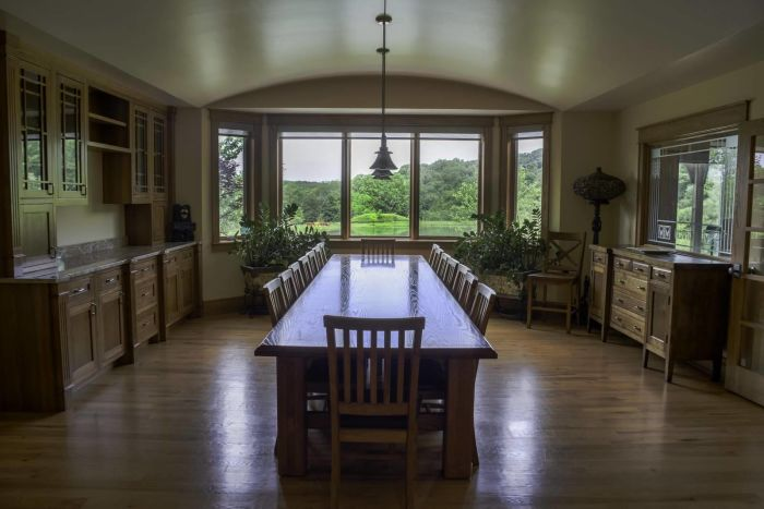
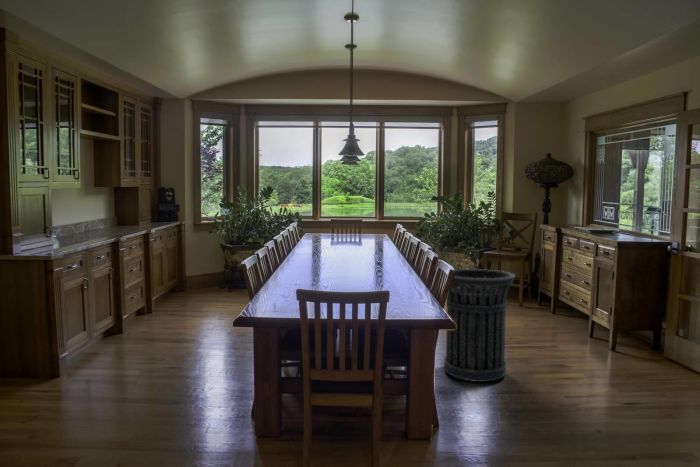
+ trash can (475, 323)
